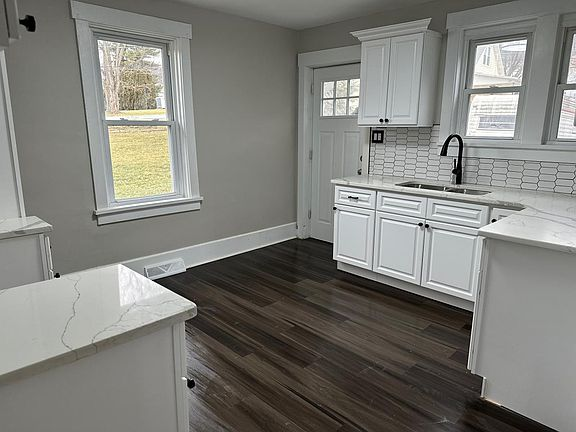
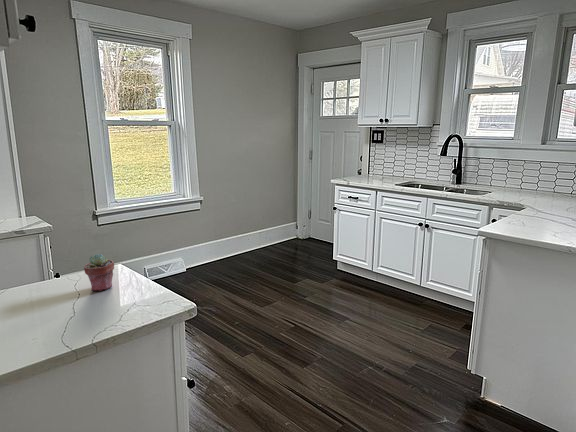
+ potted succulent (99, 270)
